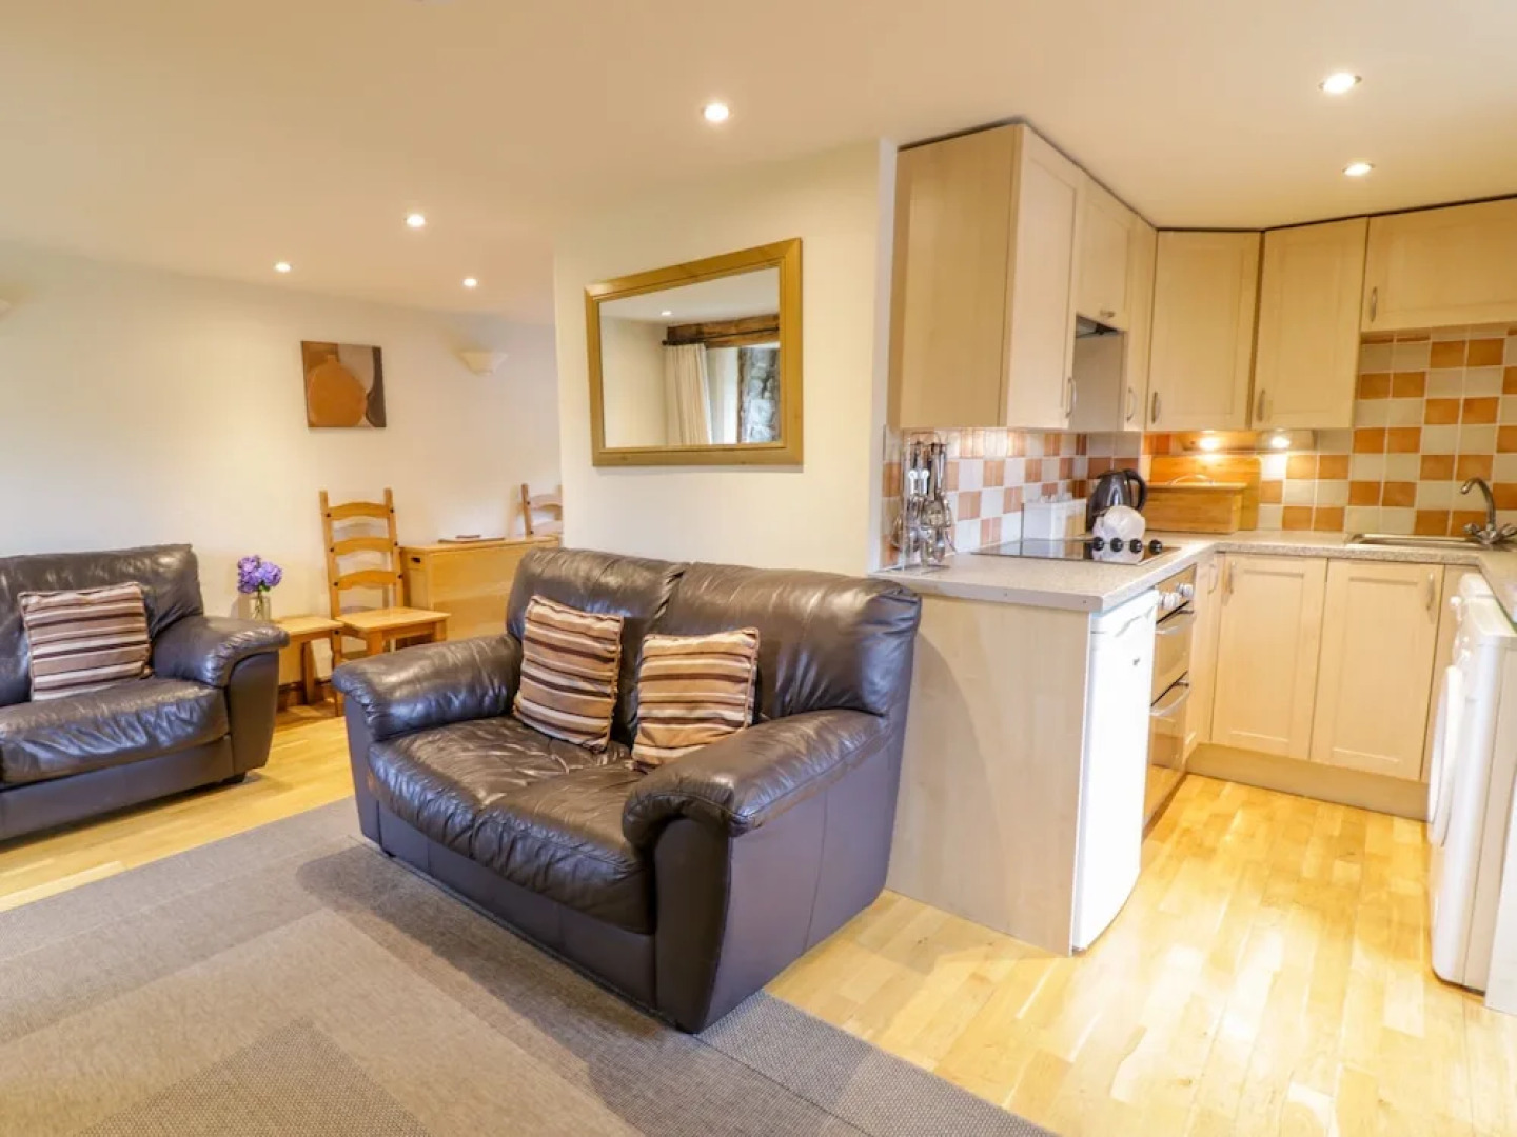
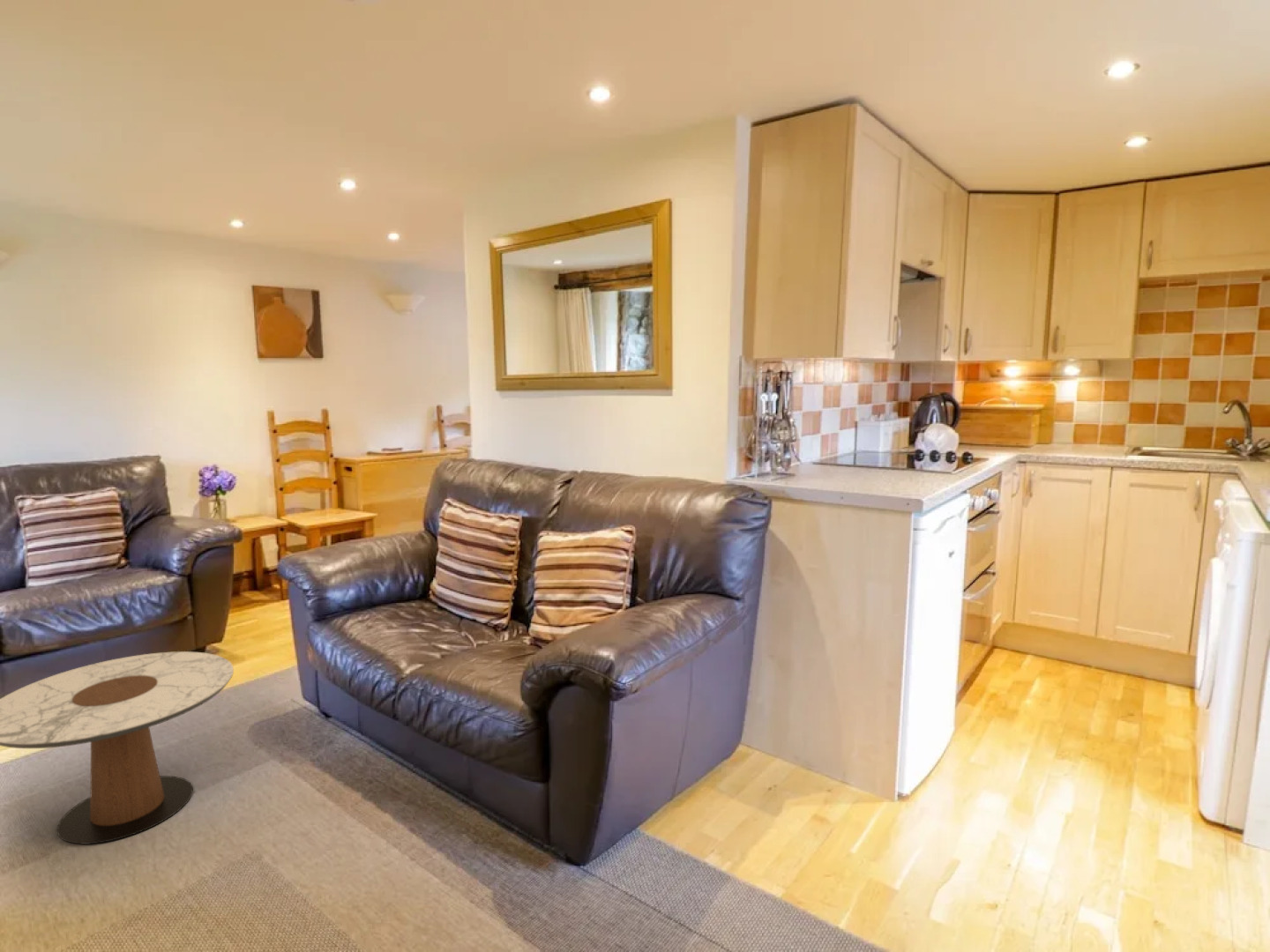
+ side table (122, 749)
